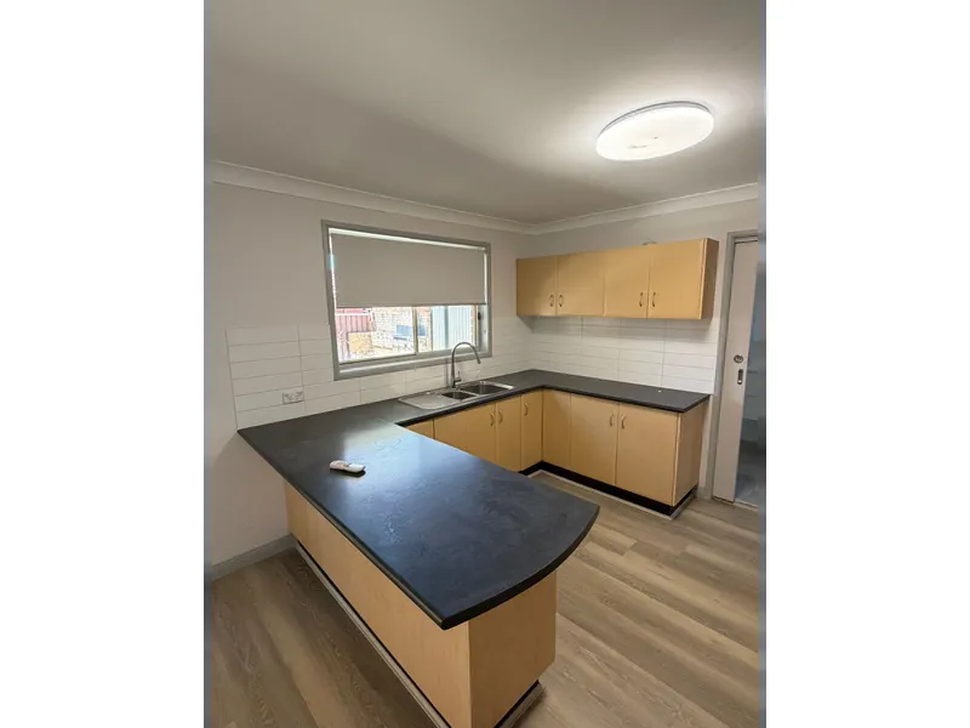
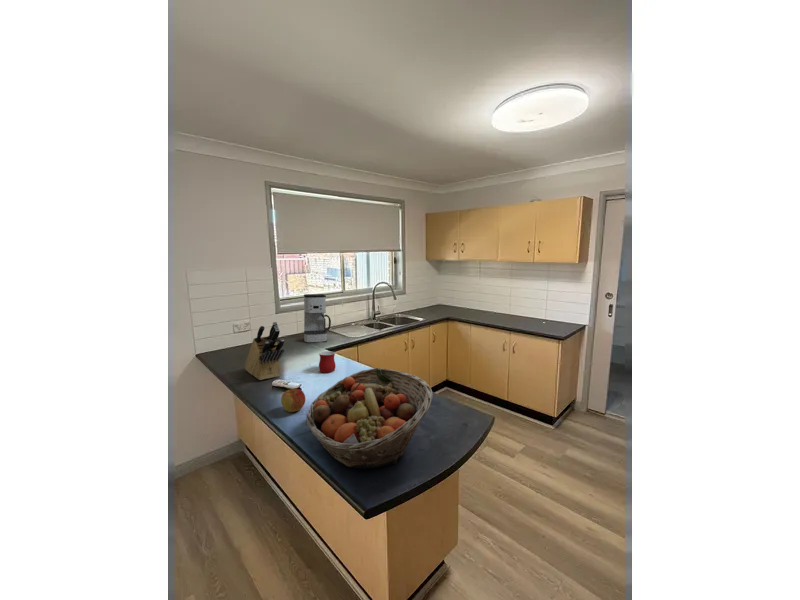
+ coffee maker (317, 317)
+ apple (293, 399)
+ knife block (263, 347)
+ fruit basket (368, 411)
+ mug (326, 361)
